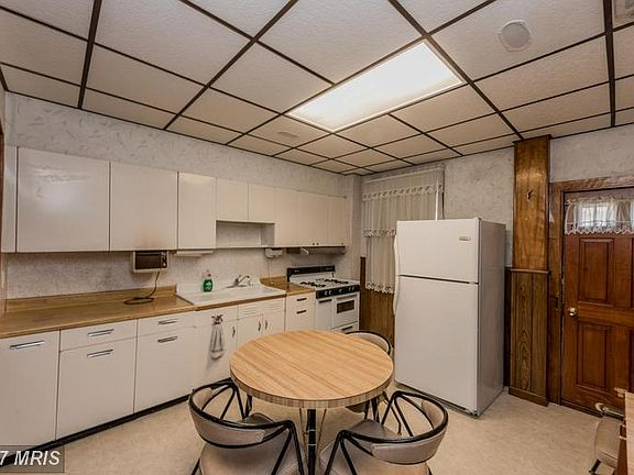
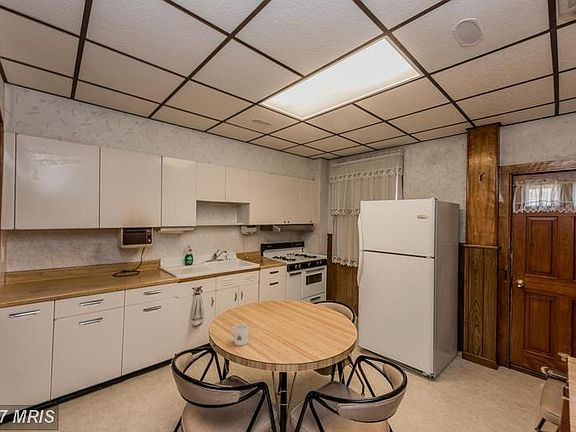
+ mug (238, 334)
